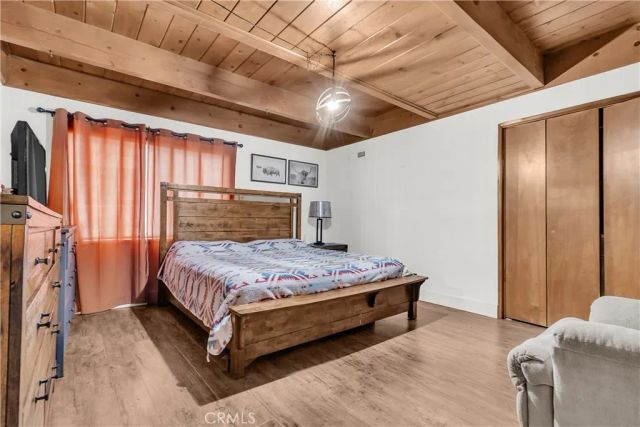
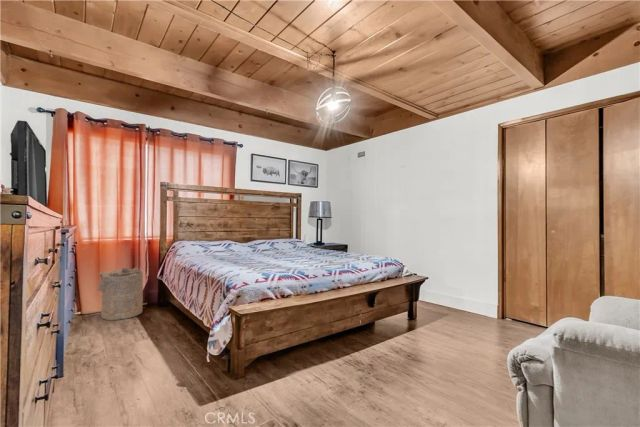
+ laundry hamper (120, 291)
